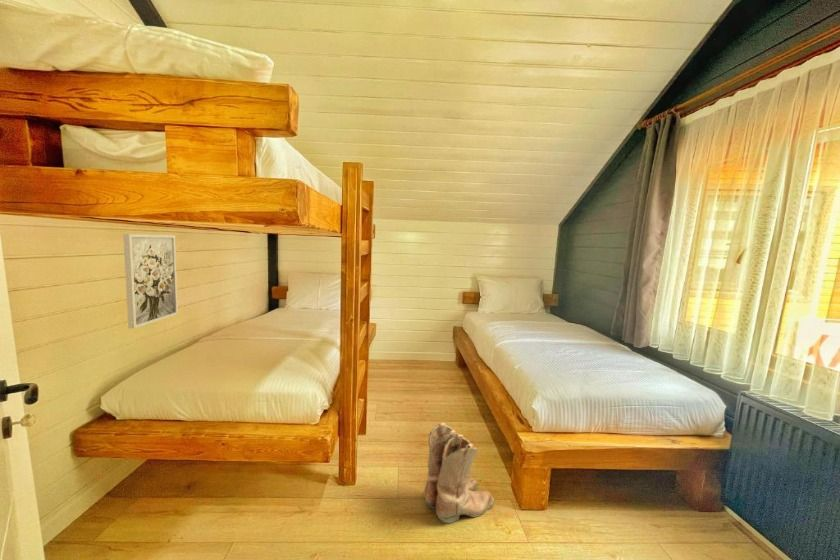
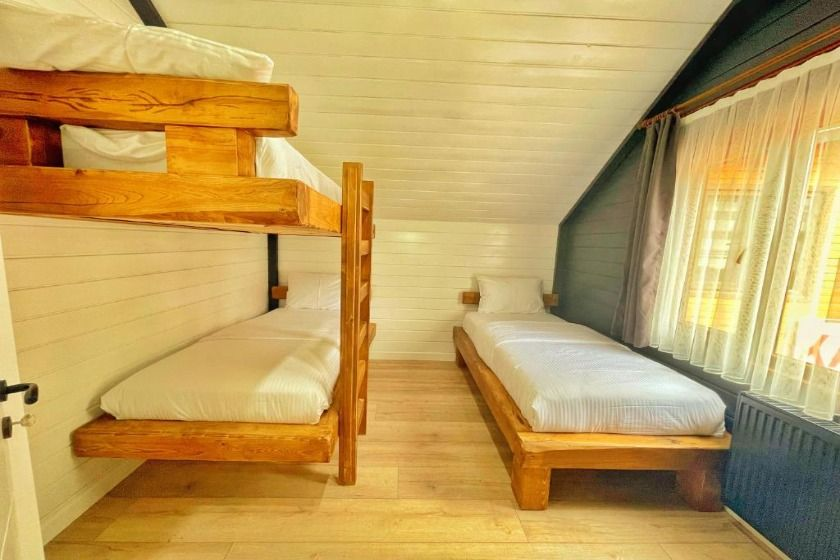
- boots (460, 465)
- wall art (153, 278)
